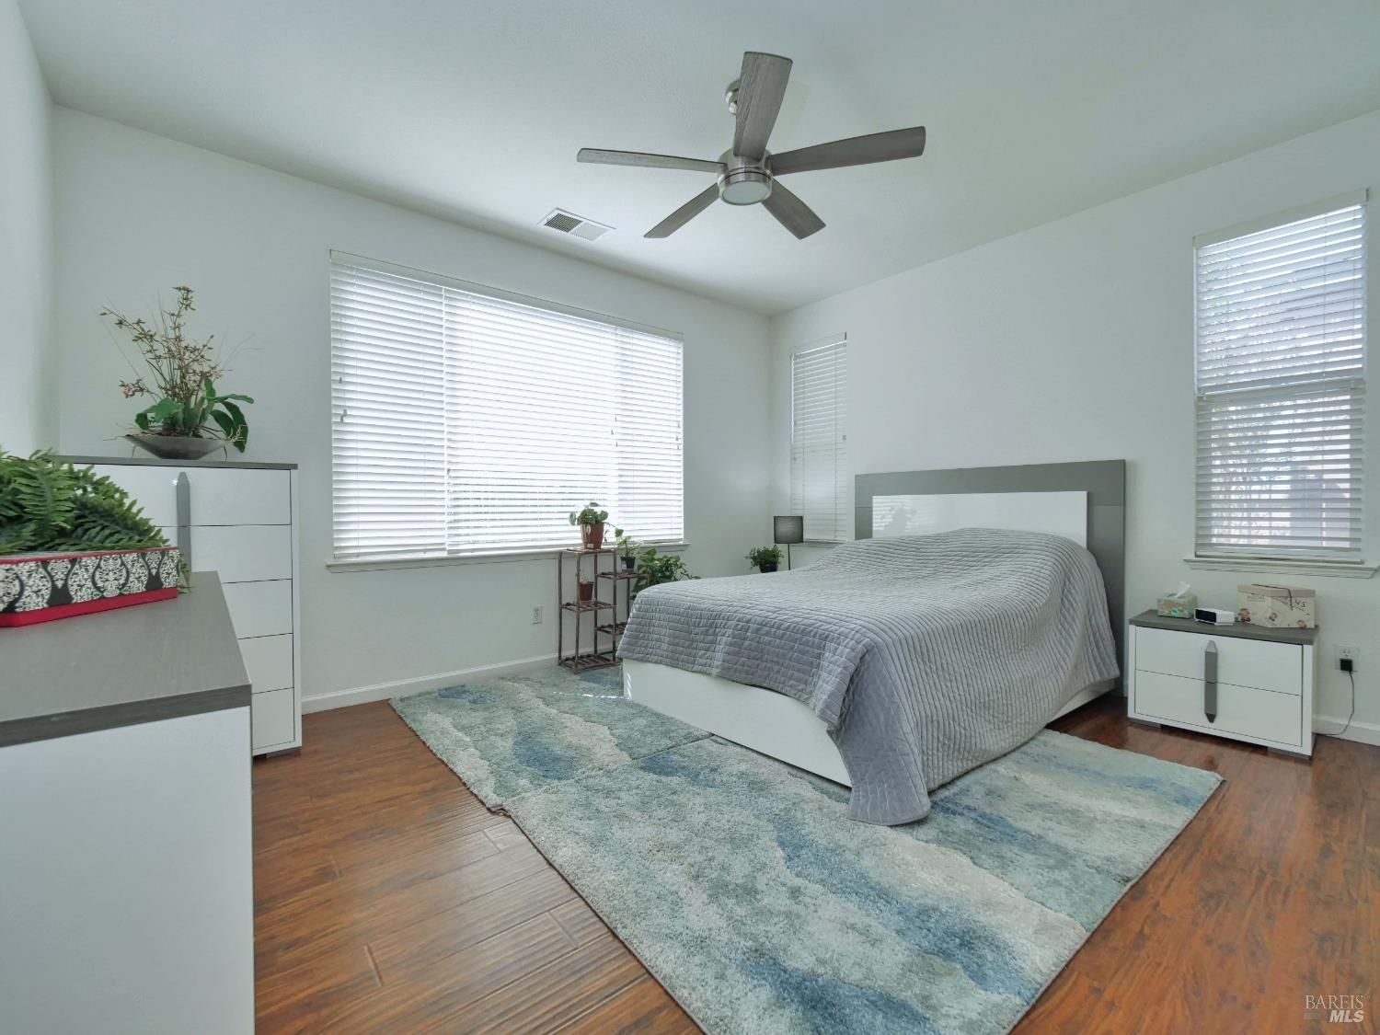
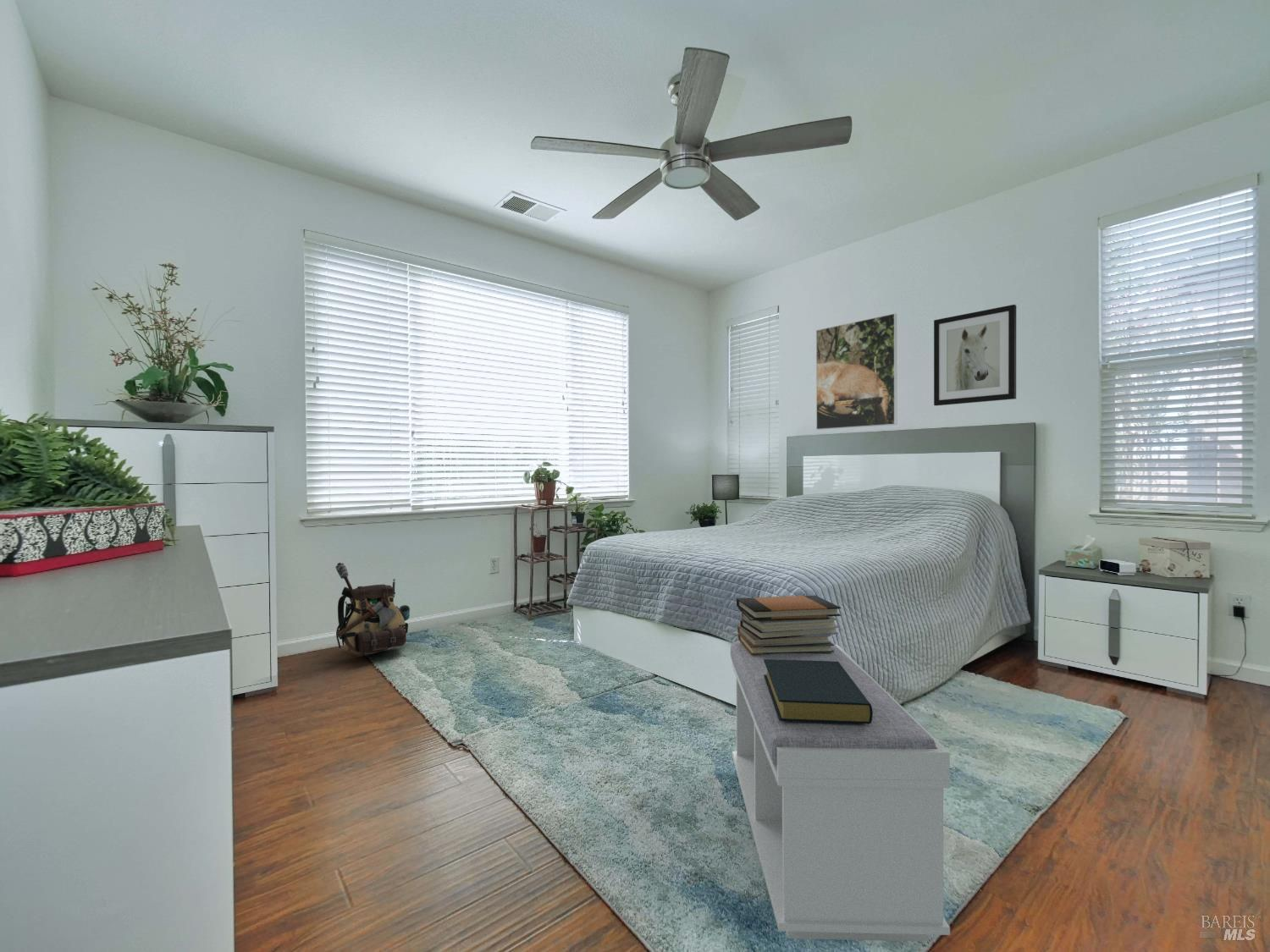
+ bench (813, 759)
+ backpack (371, 604)
+ book stack (787, 624)
+ wall art (973, 357)
+ hardback book (812, 687)
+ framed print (854, 375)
